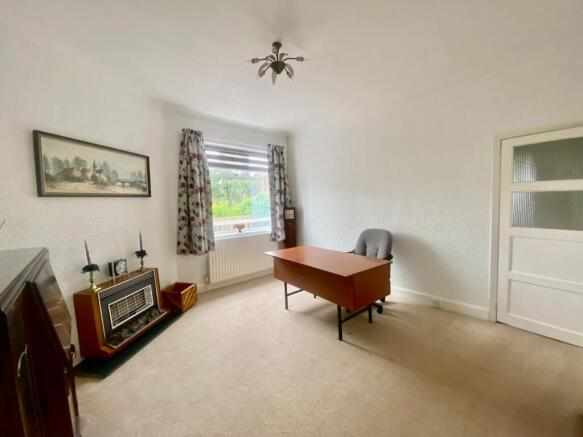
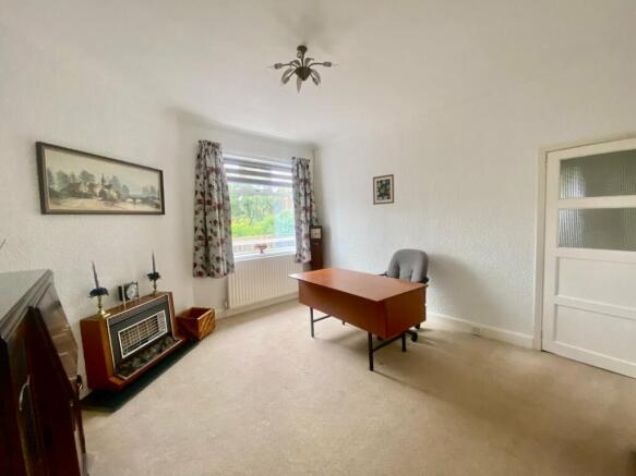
+ wall art (383, 190)
